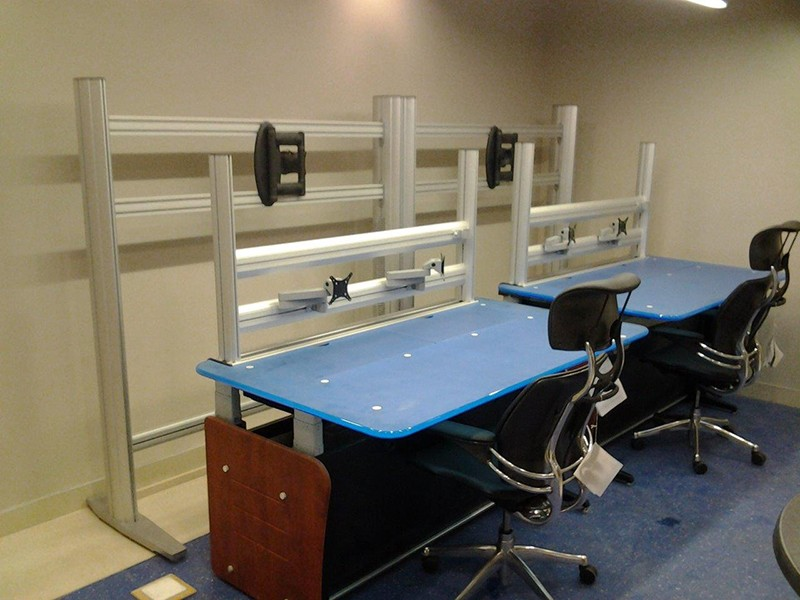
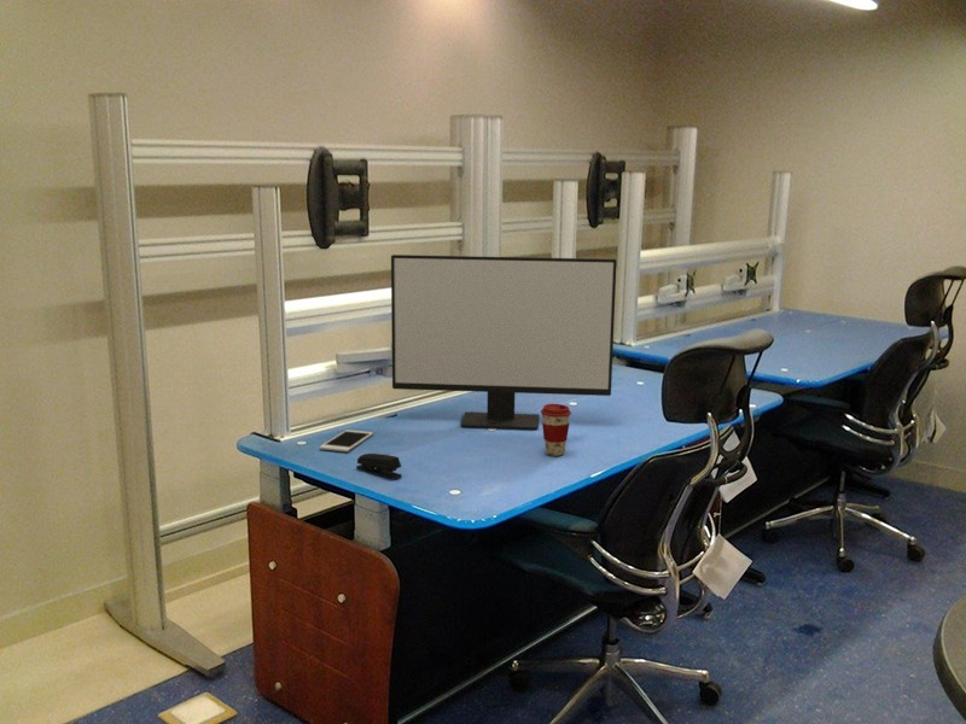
+ stapler (378, 462)
+ cell phone (347, 440)
+ computer monitor (501, 340)
+ coffee cup (555, 430)
